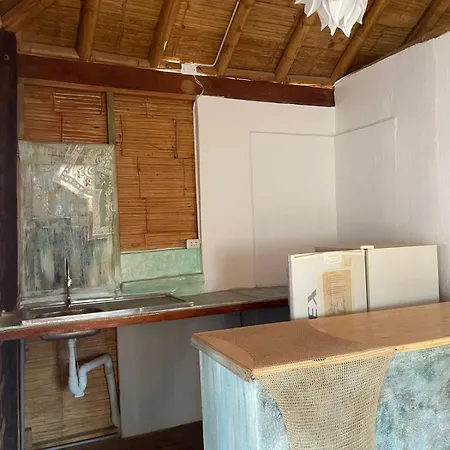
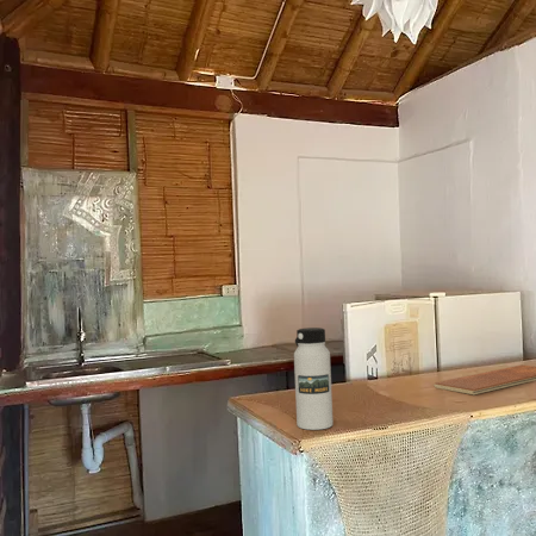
+ chopping board (499, 378)
+ water bottle (312, 376)
